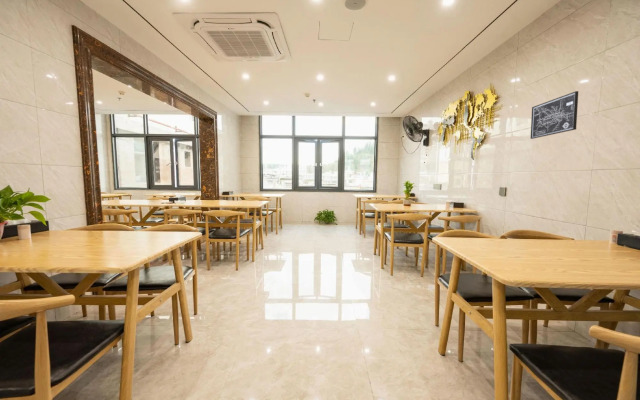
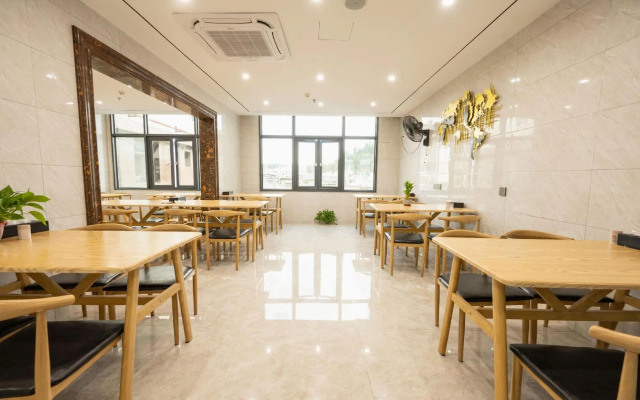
- wall art (552, 117)
